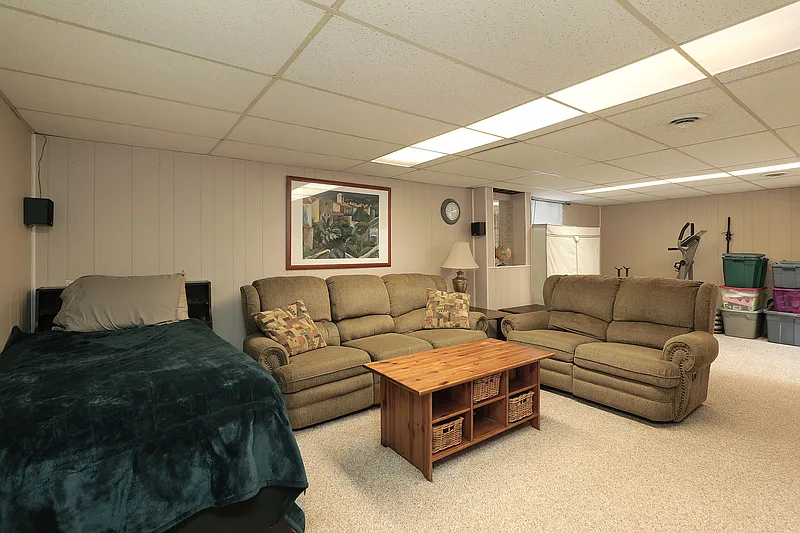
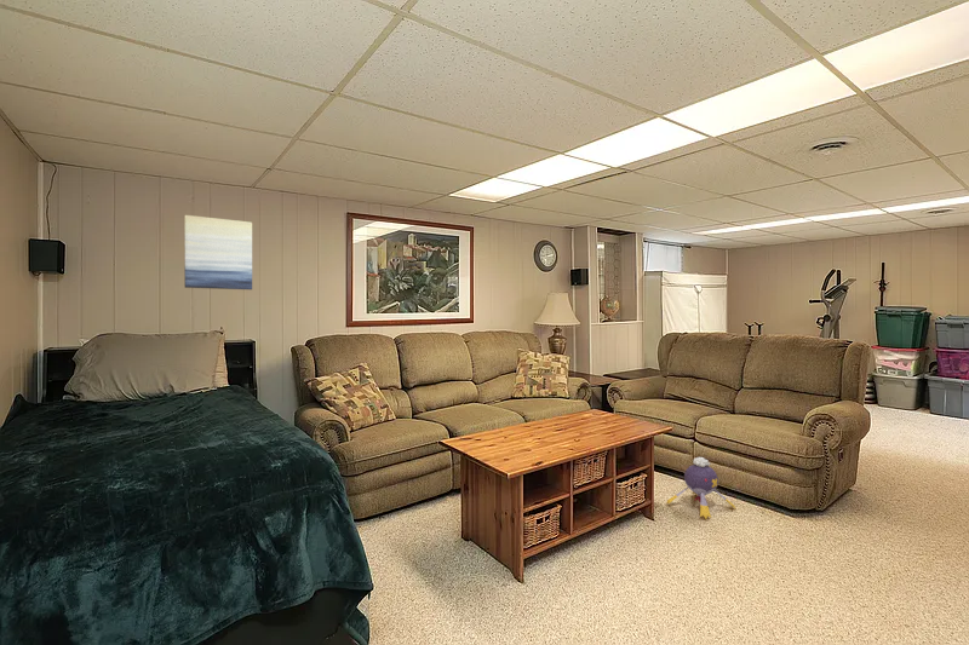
+ wall art (219, 253)
+ plush toy (700, 482)
